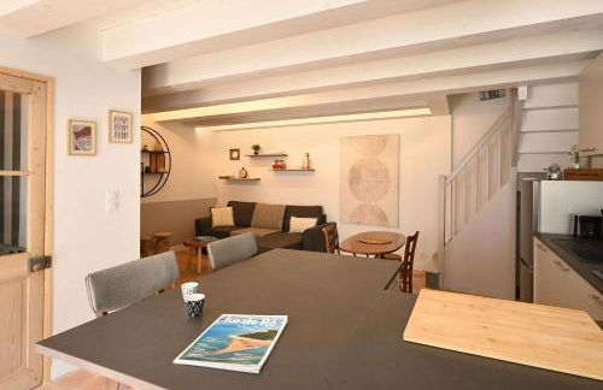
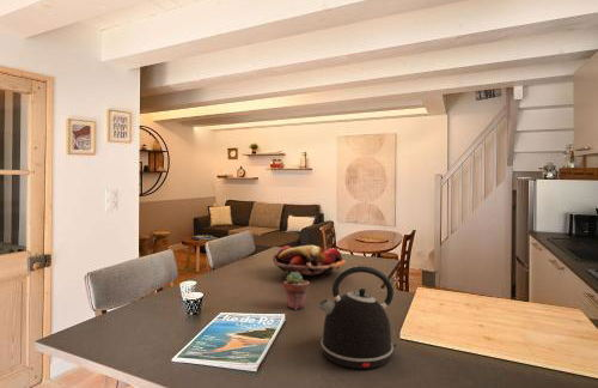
+ kettle (356, 308)
+ potted succulent (295, 289)
+ fruit basket (309, 259)
